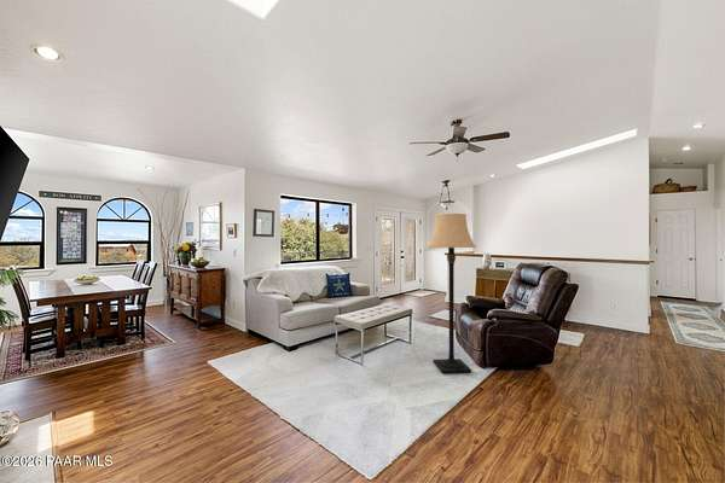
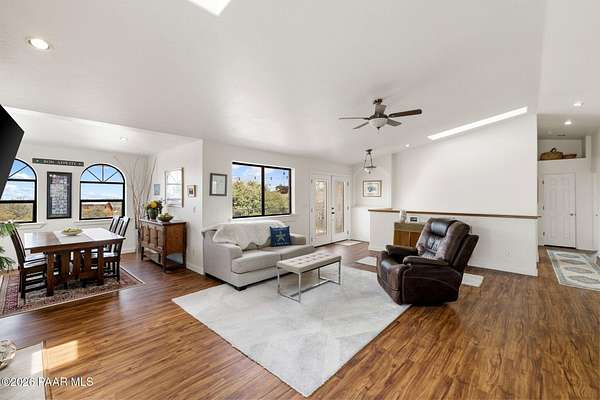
- lamp (451, 290)
